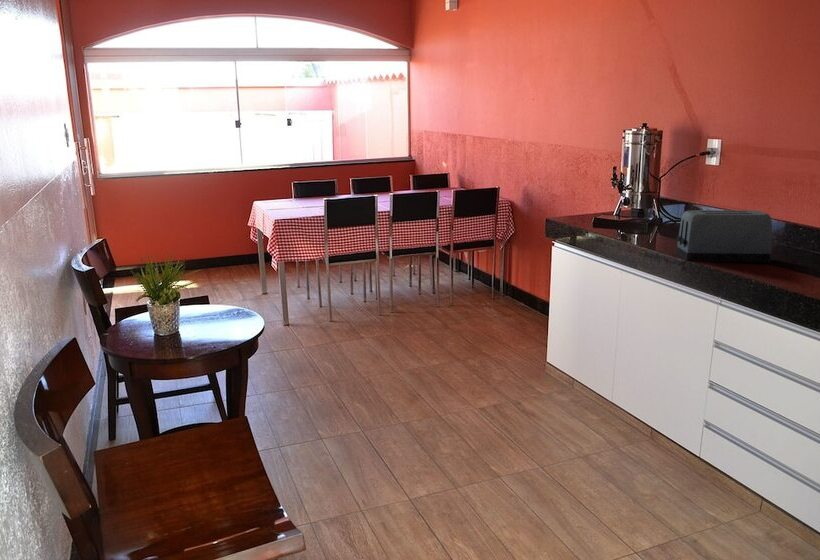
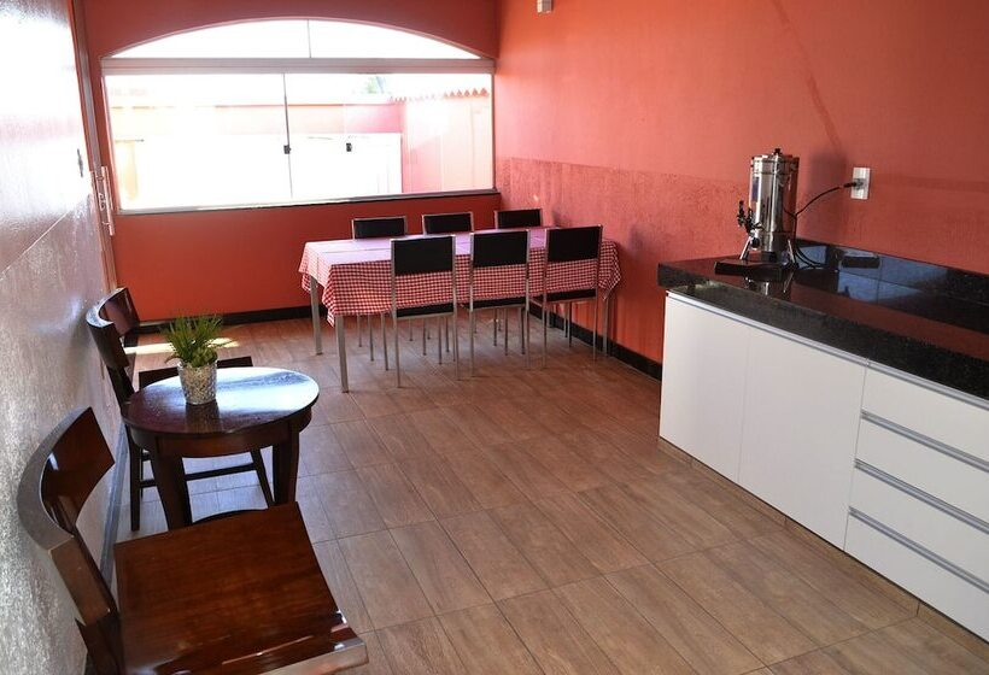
- toaster (722, 235)
